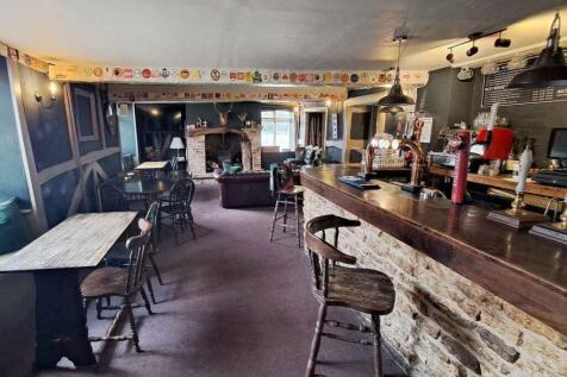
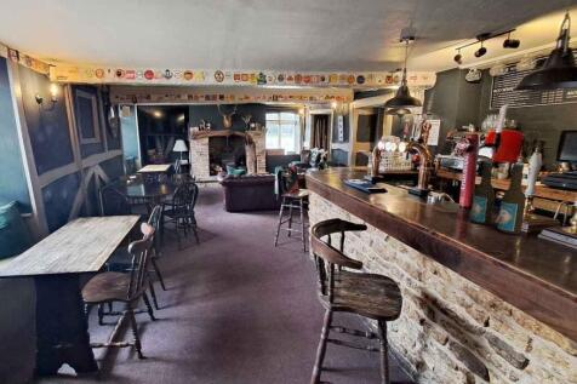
+ beer bottle (493, 195)
